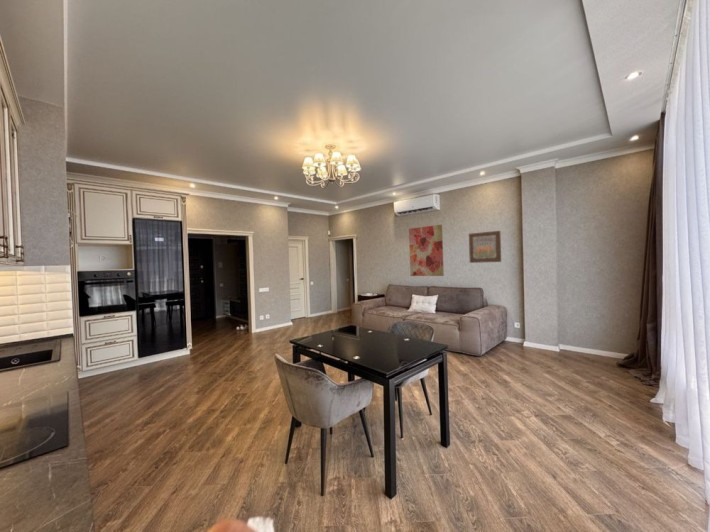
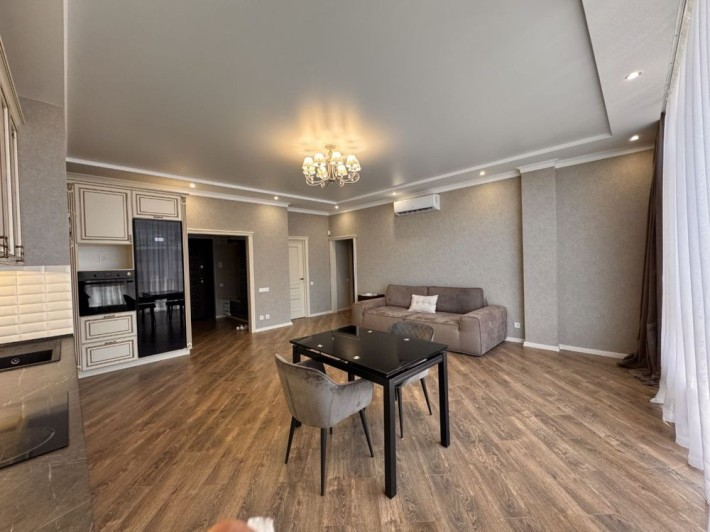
- wall art (484, 247)
- wall art (425, 251)
